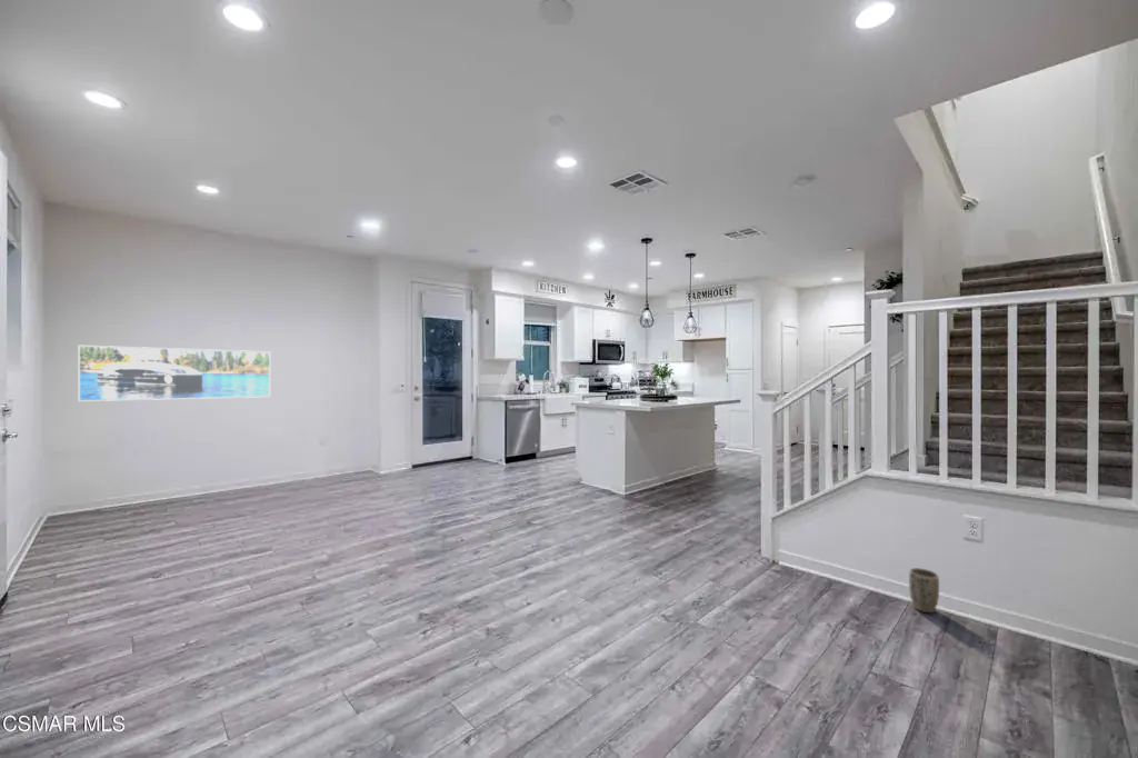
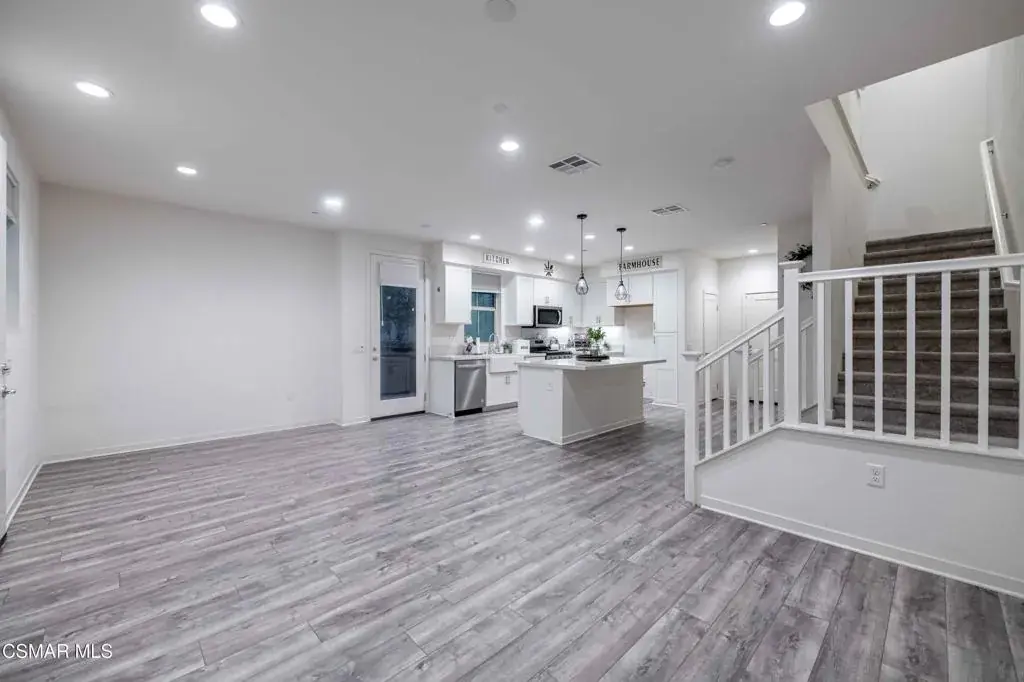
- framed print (184, 373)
- plant pot (924, 590)
